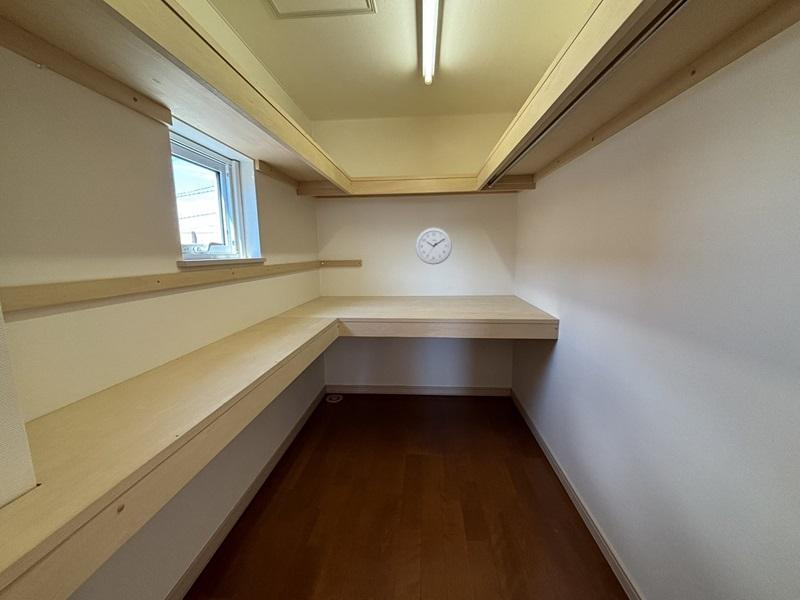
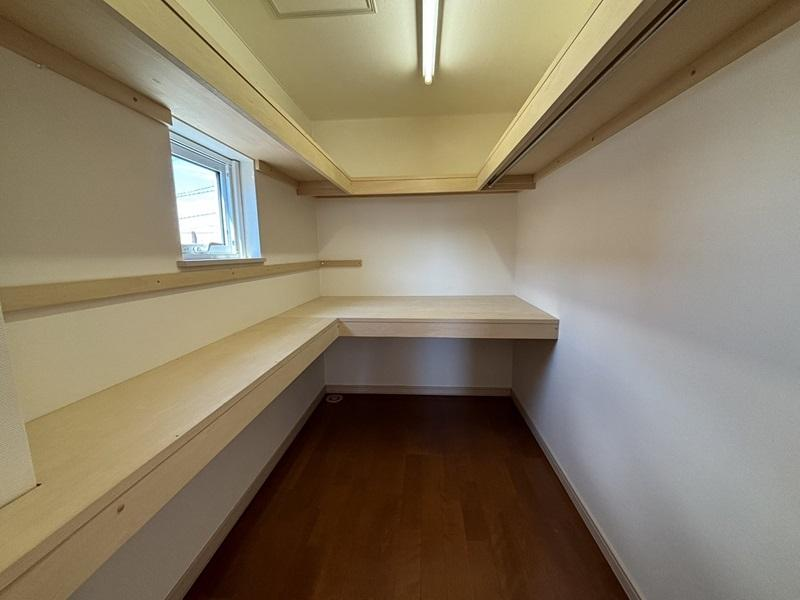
- wall clock (433, 246)
